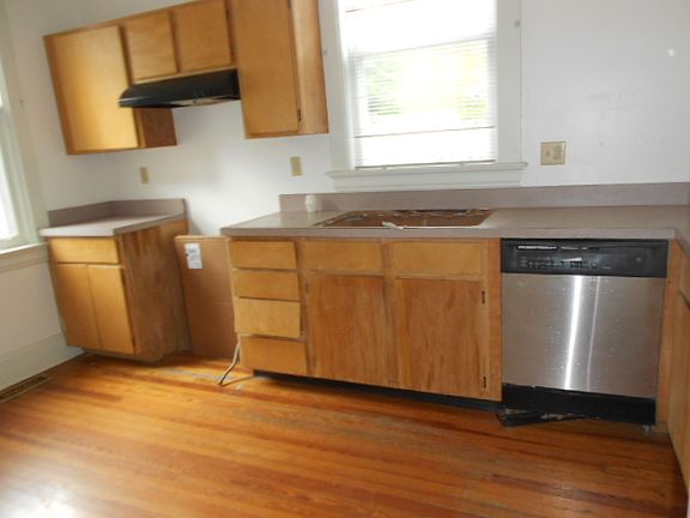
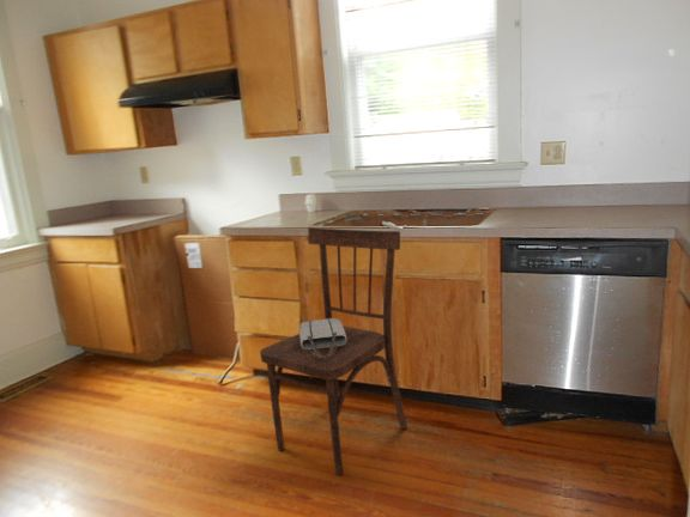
+ tote bag (322, 336)
+ dining chair (333, 346)
